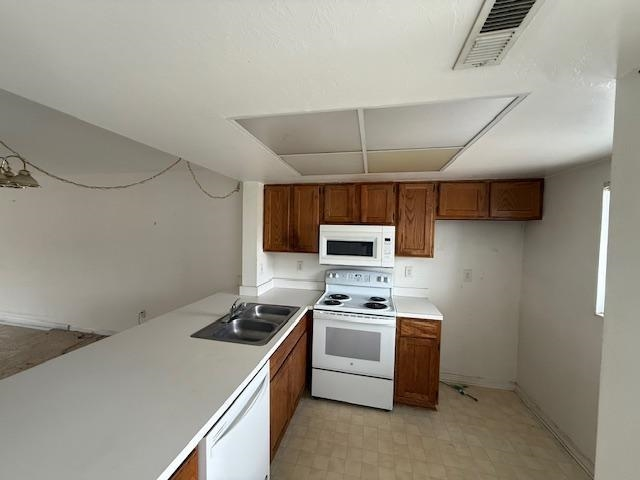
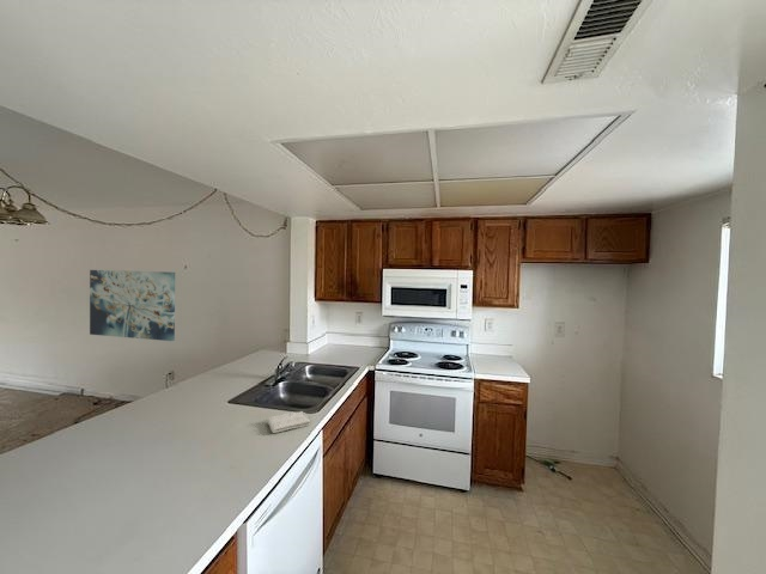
+ wall art (130, 304)
+ washcloth (288, 421)
